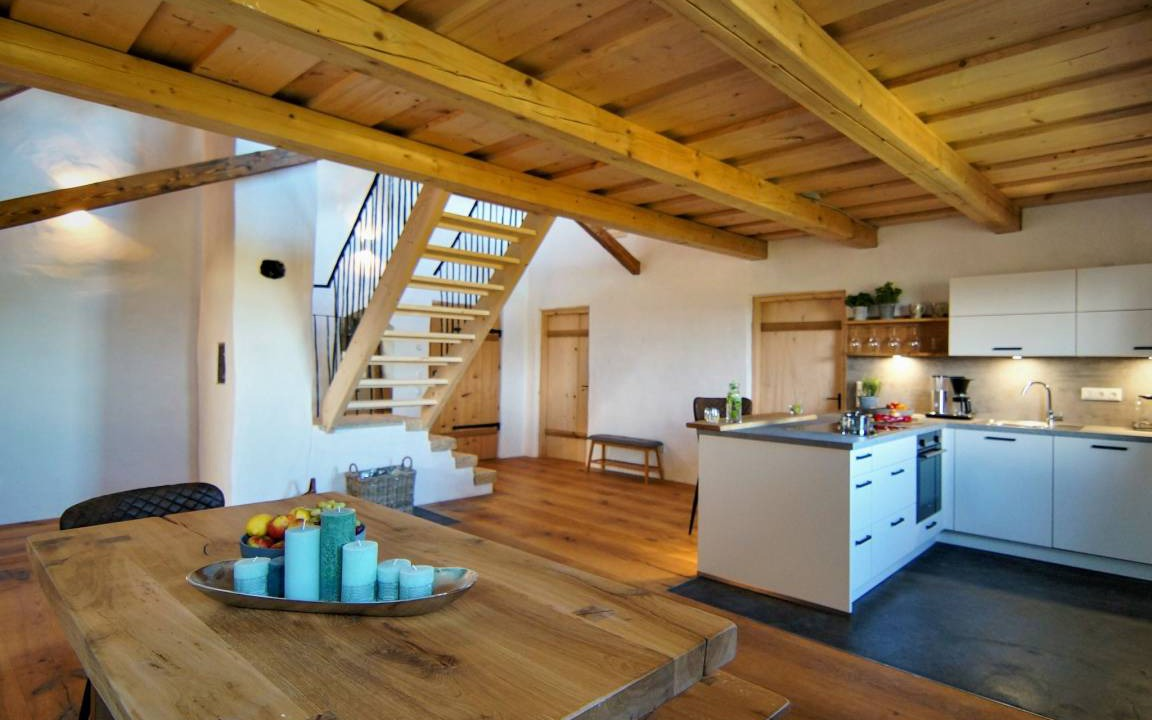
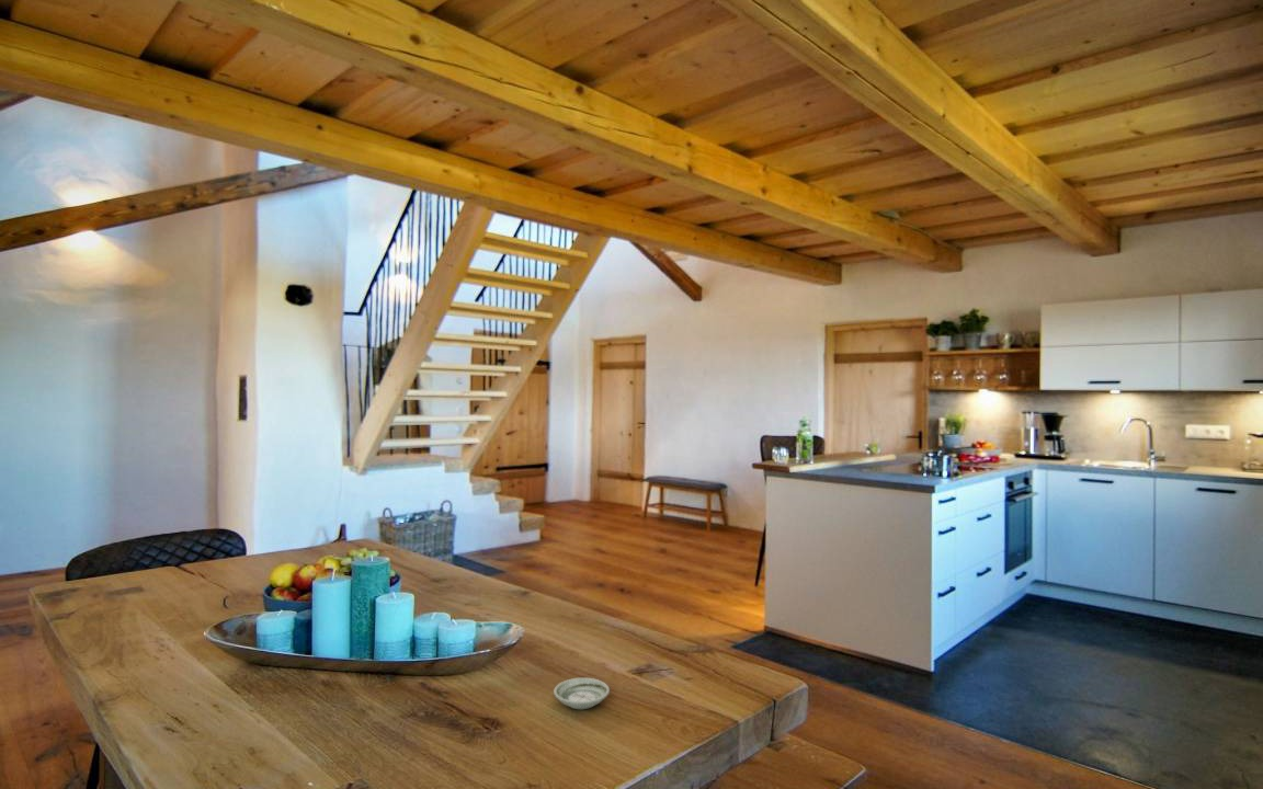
+ saucer (581, 696)
